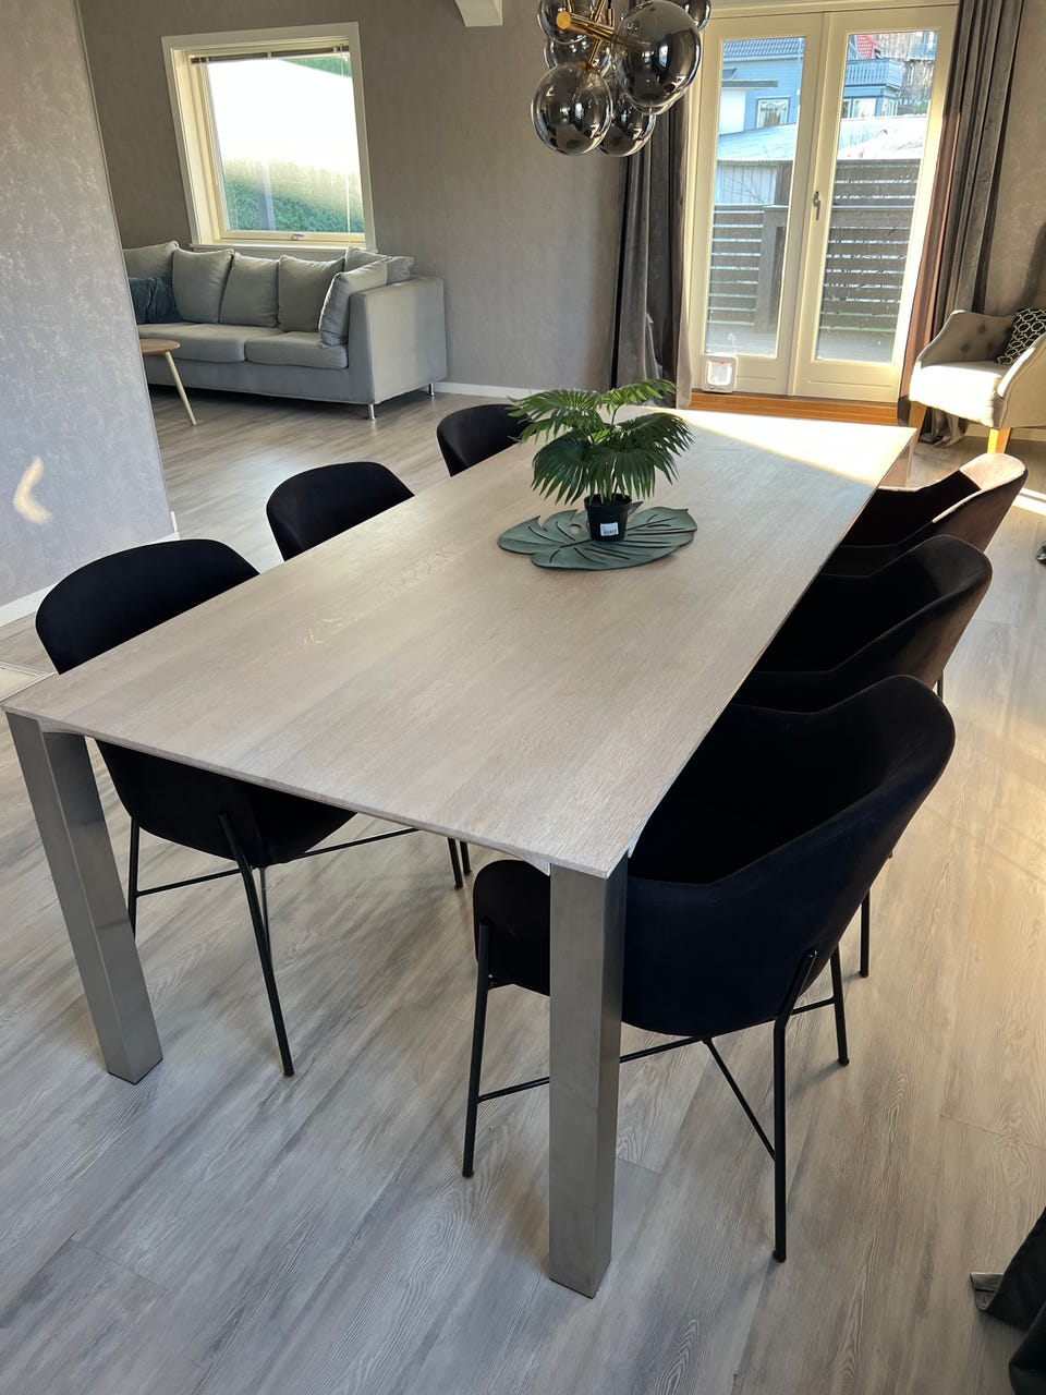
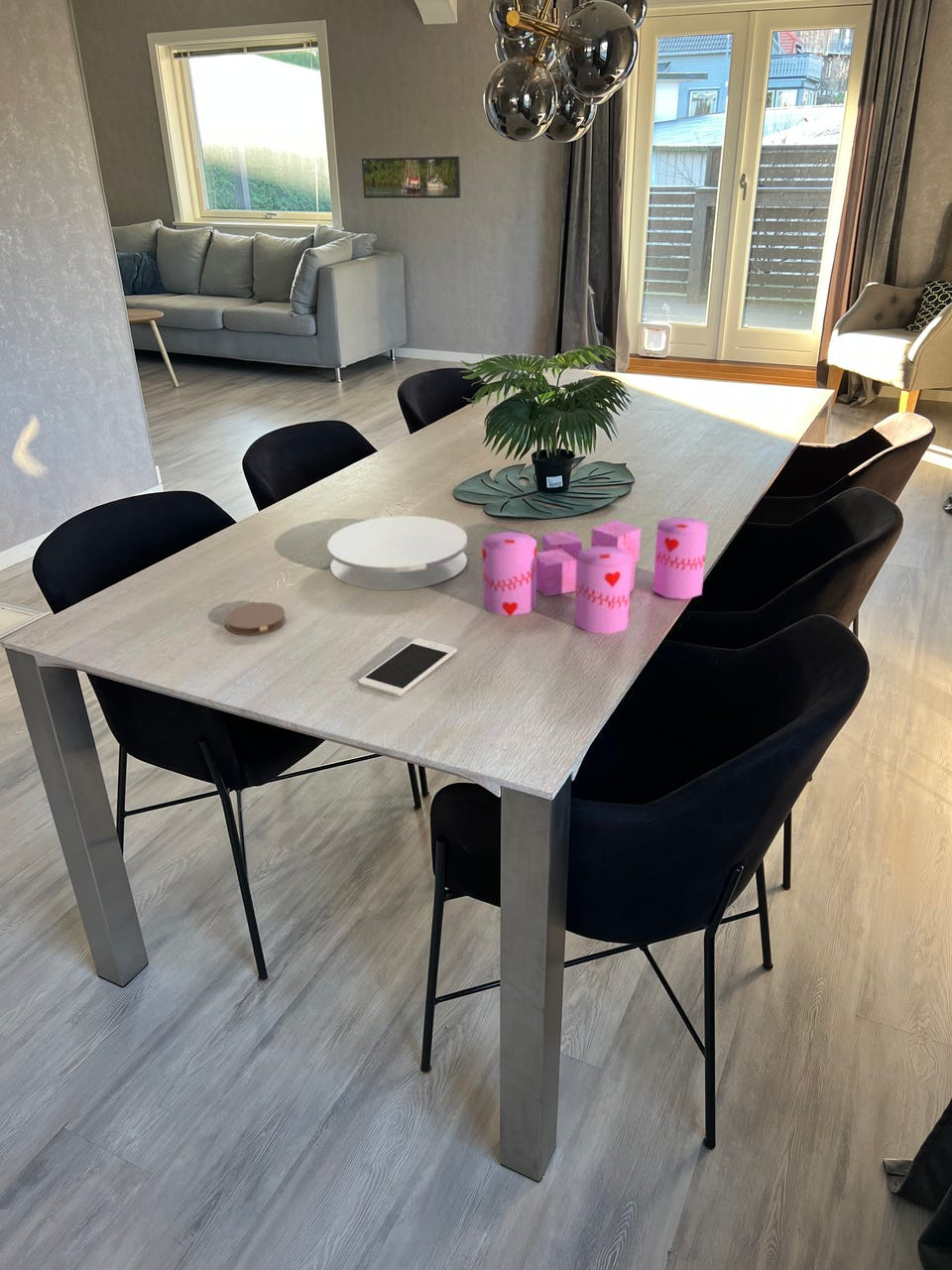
+ cell phone (409, 666)
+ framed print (410, 178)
+ plate (398, 551)
+ coaster (255, 618)
+ candle (593, 565)
